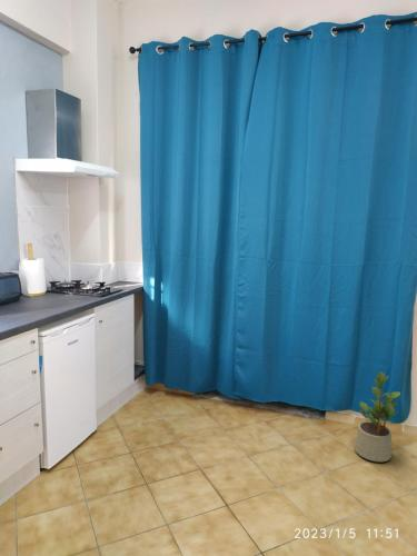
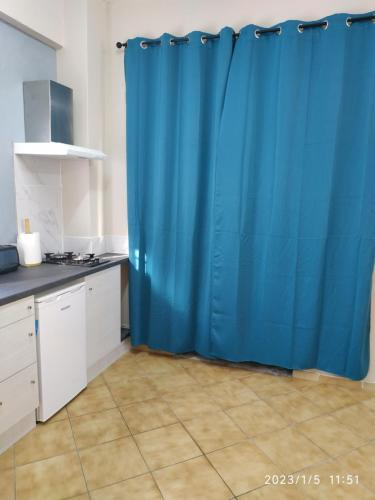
- potted plant (378, 410)
